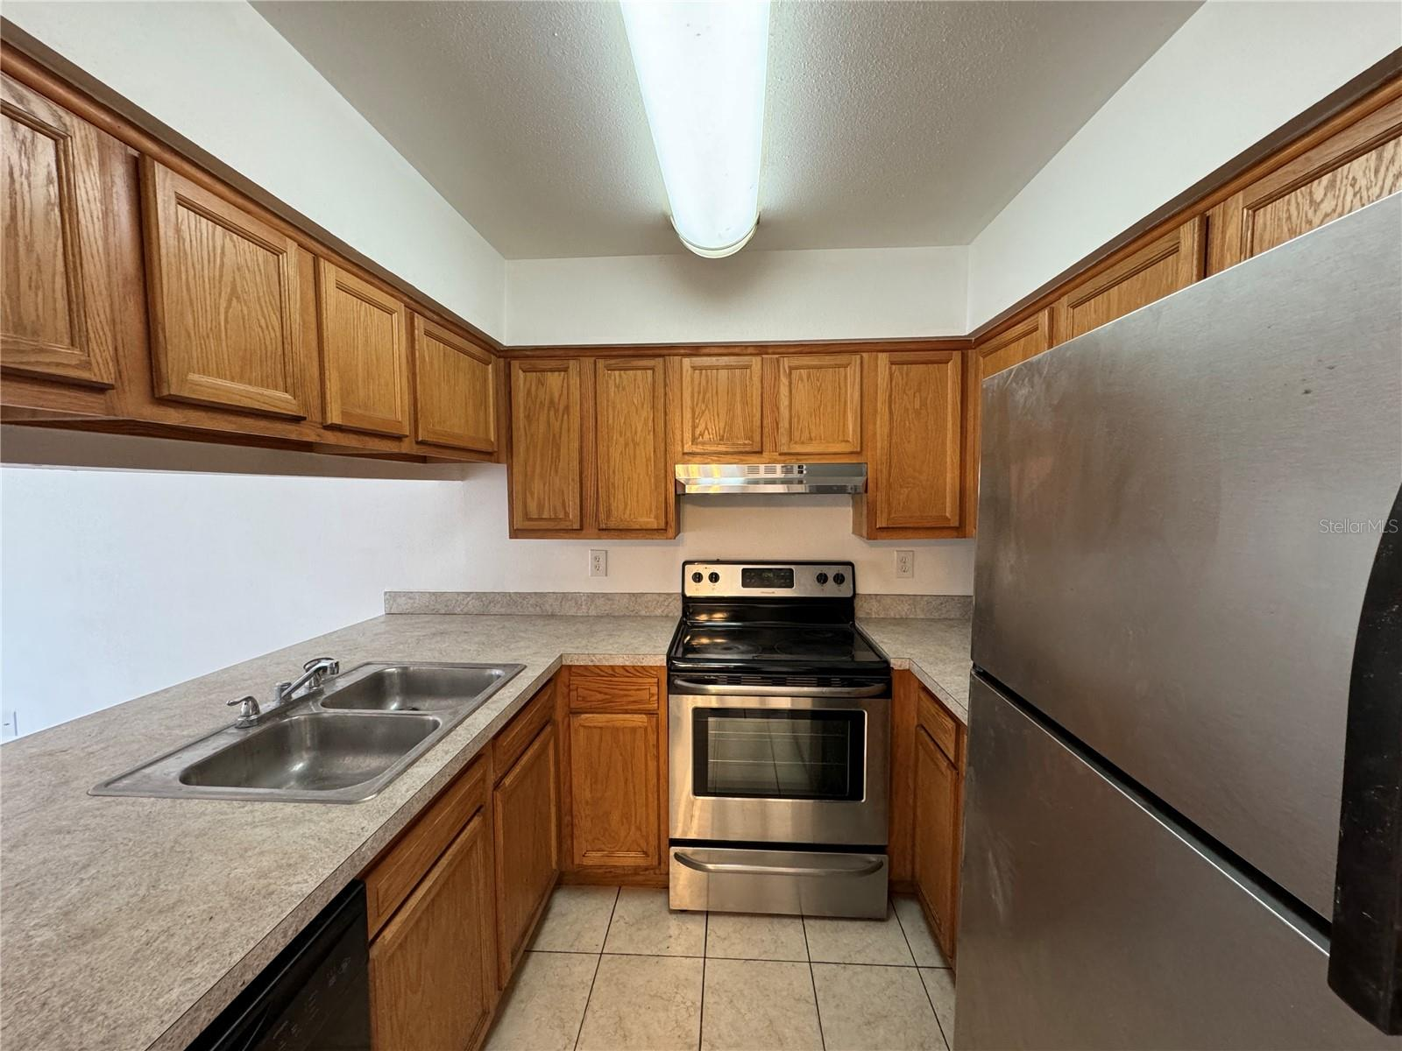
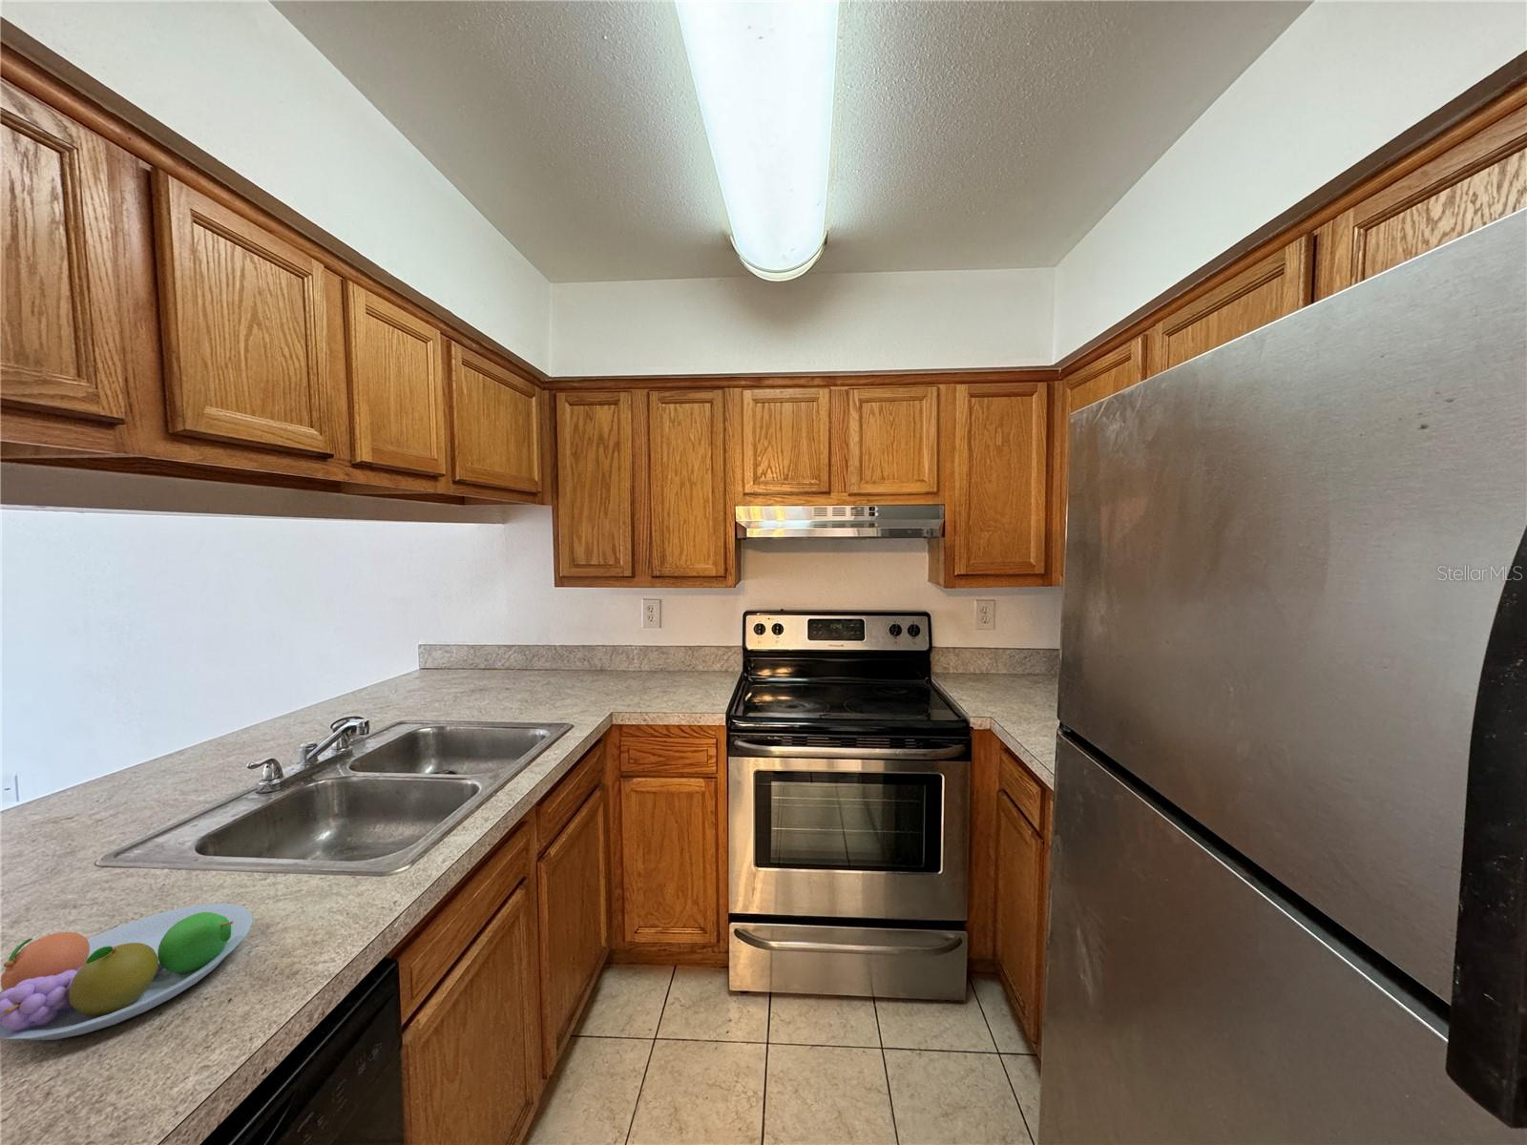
+ fruit bowl (136, 945)
